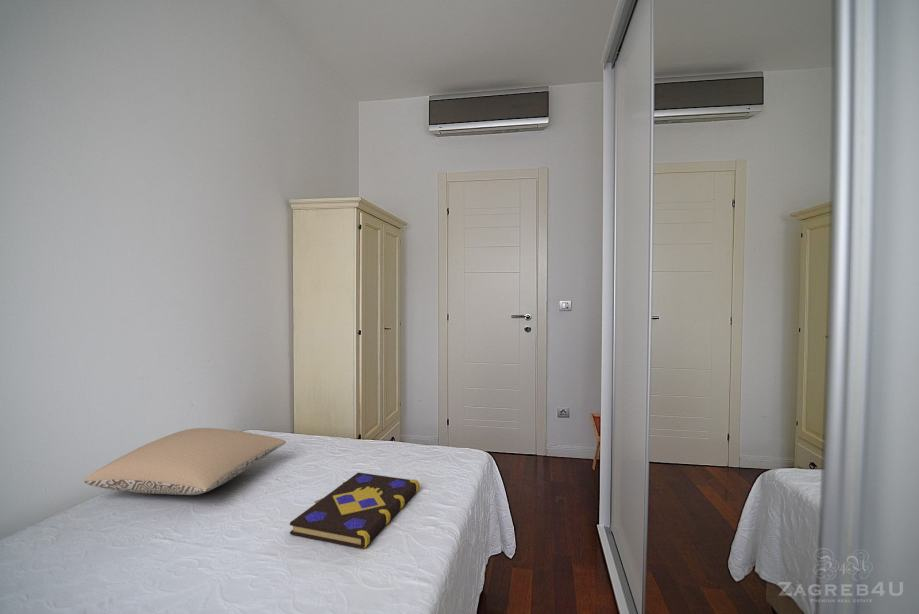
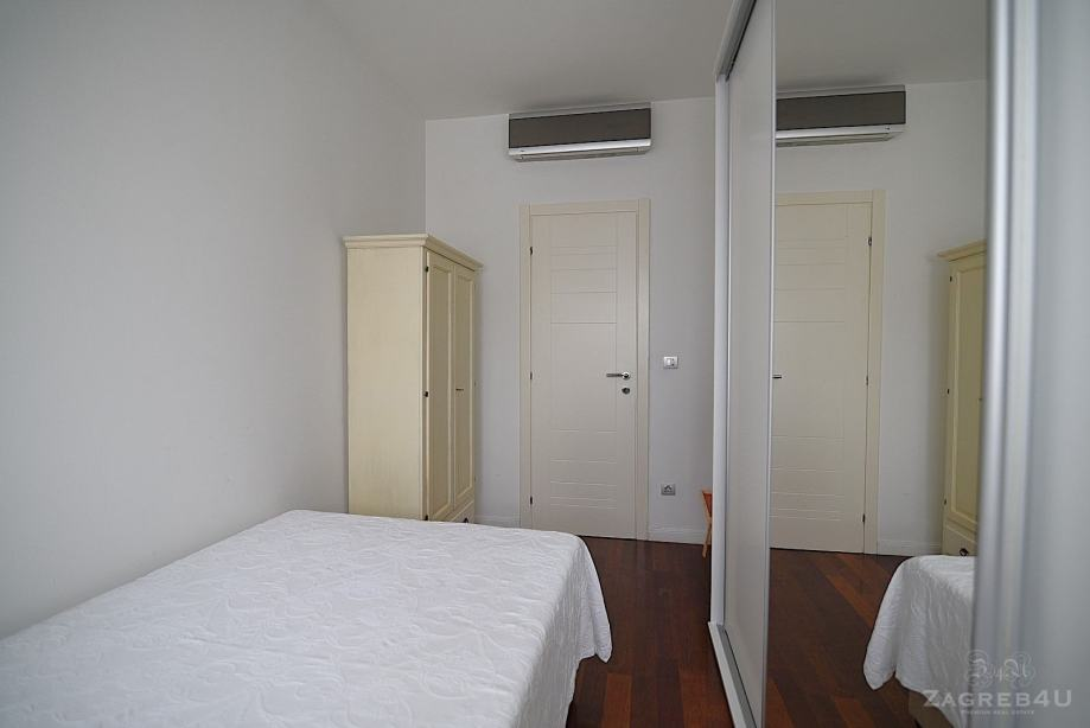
- pillow (197, 459)
- book (357, 501)
